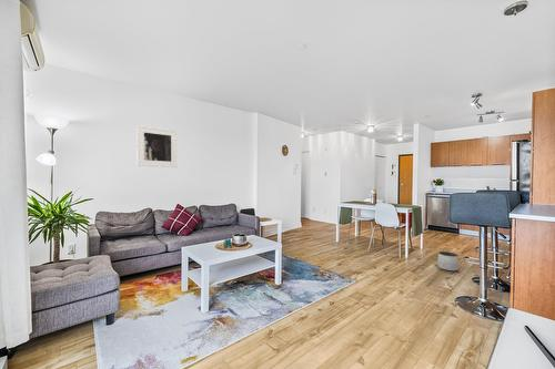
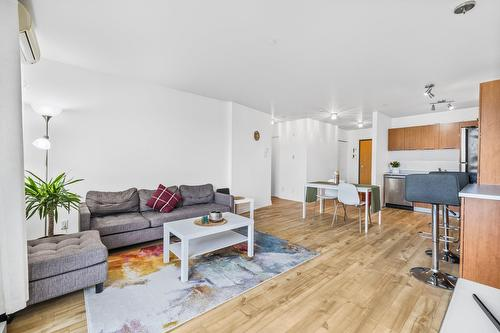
- planter (447, 260)
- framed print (158, 147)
